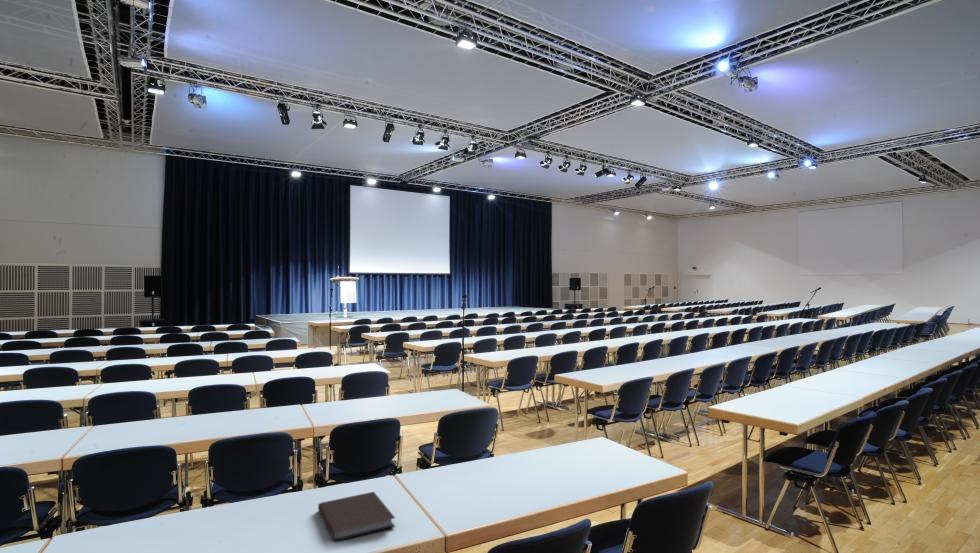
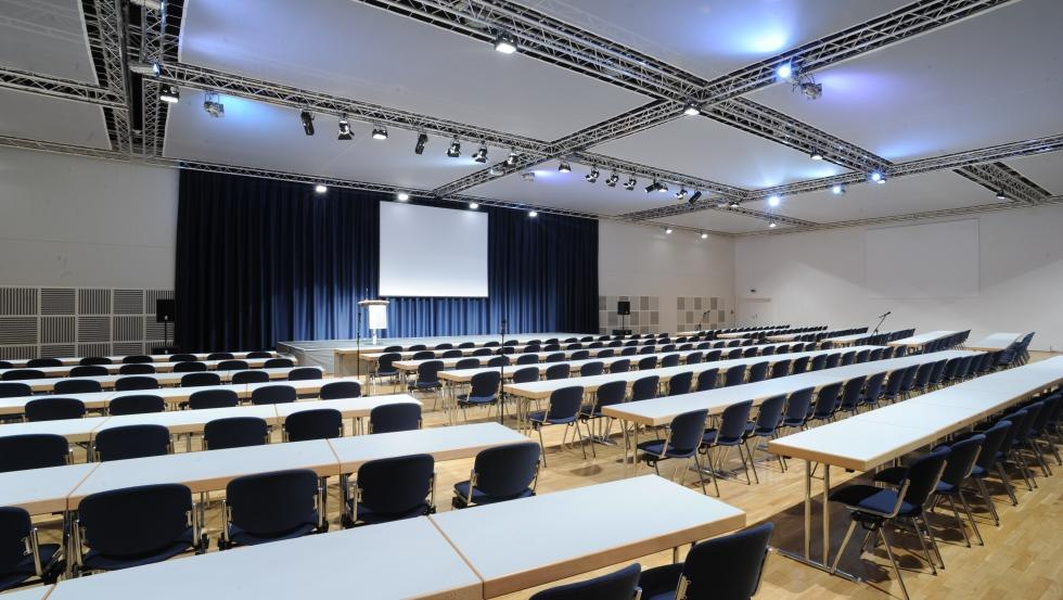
- notebook (355, 514)
